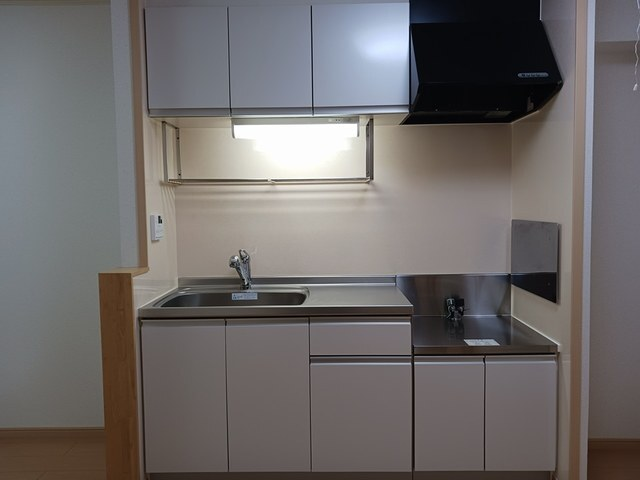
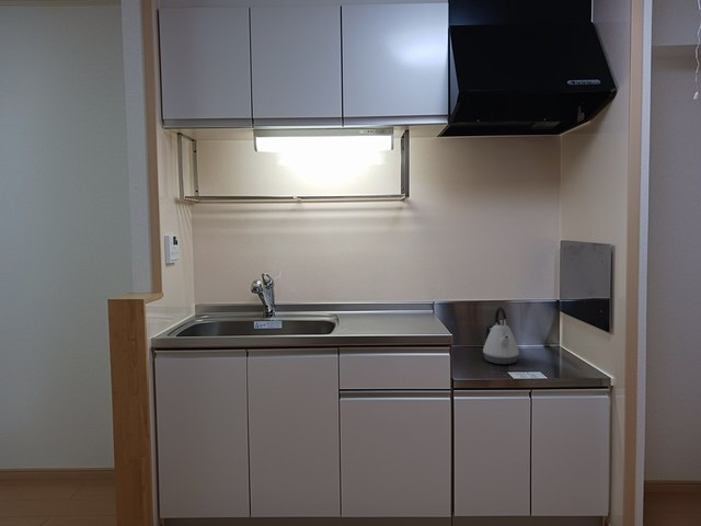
+ kettle (501, 334)
